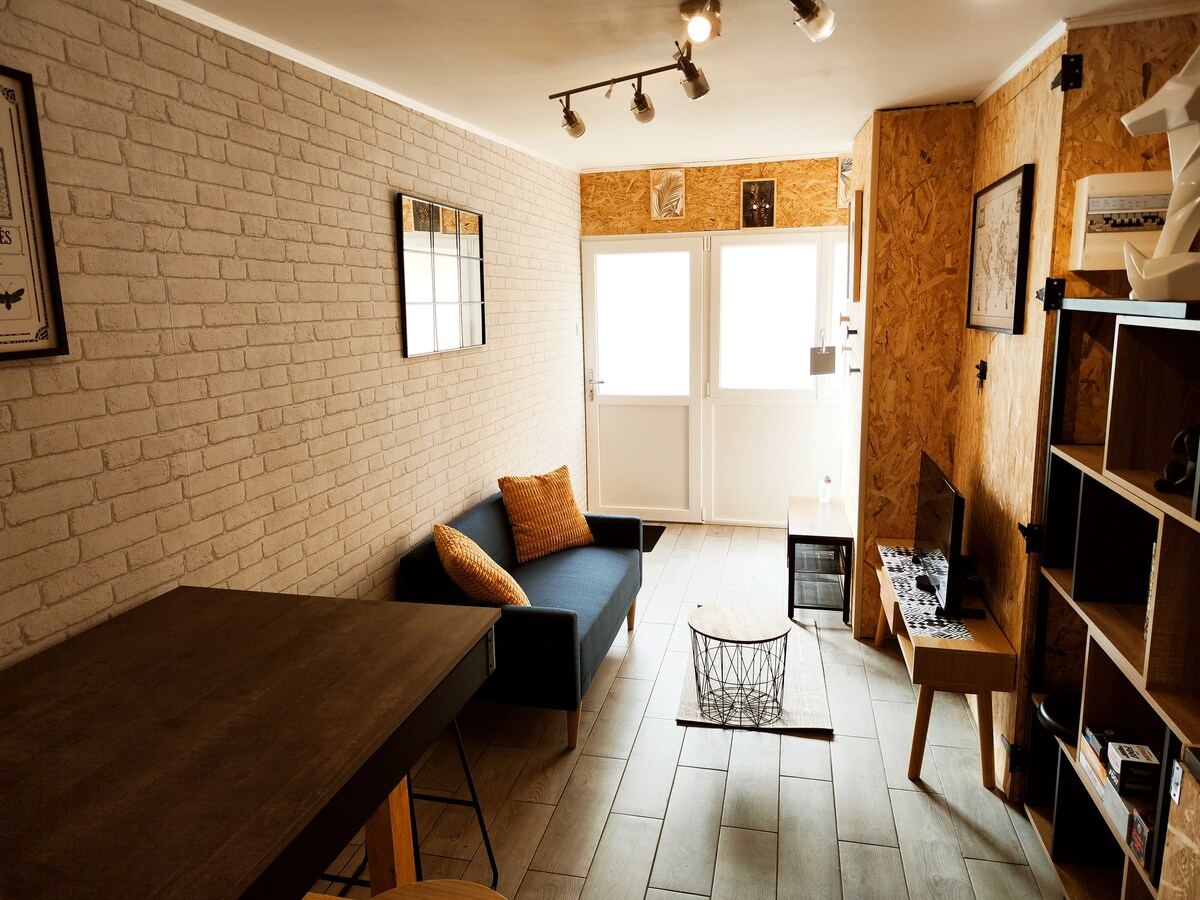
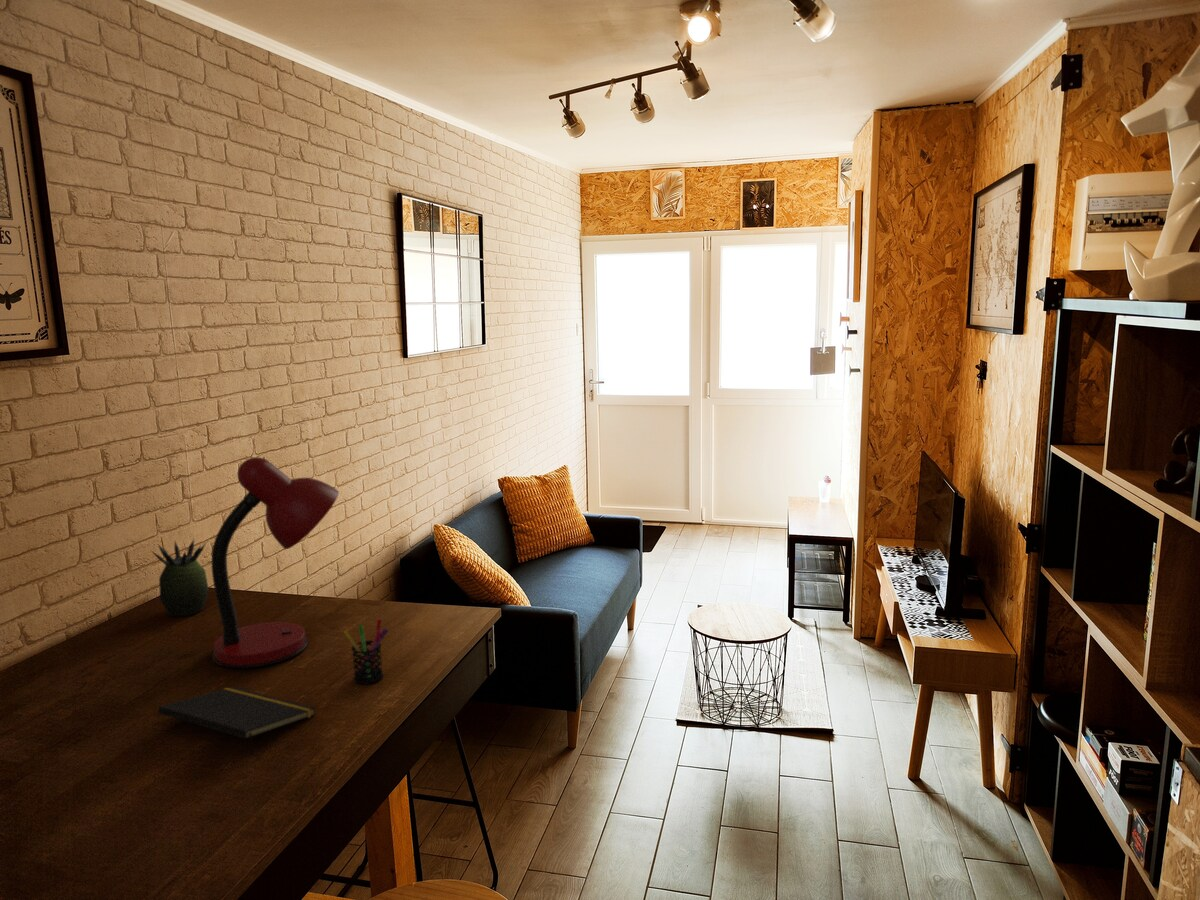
+ succulent plant (182, 577)
+ pen holder (367, 648)
+ desk lamp (282, 546)
+ notepad (238, 710)
